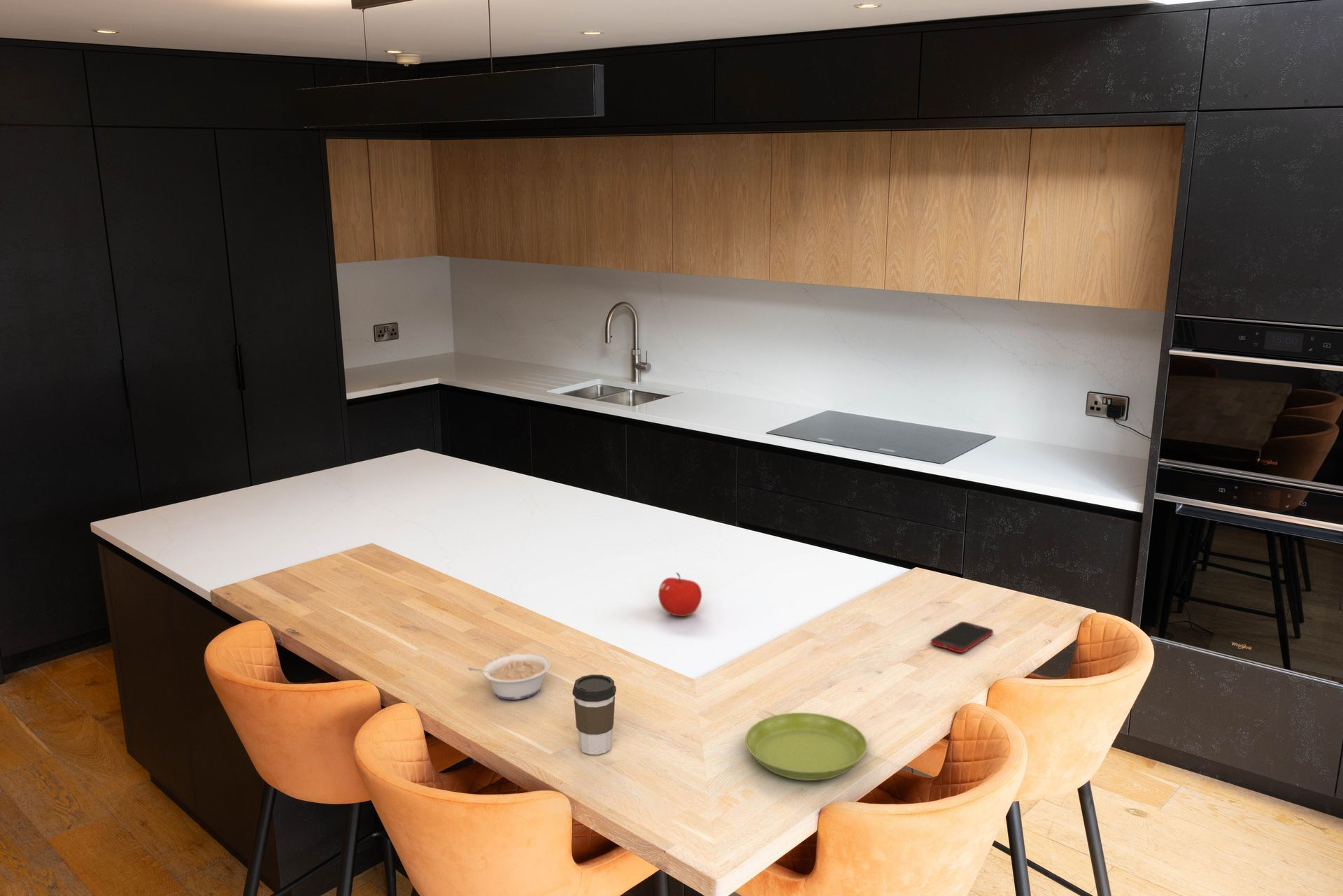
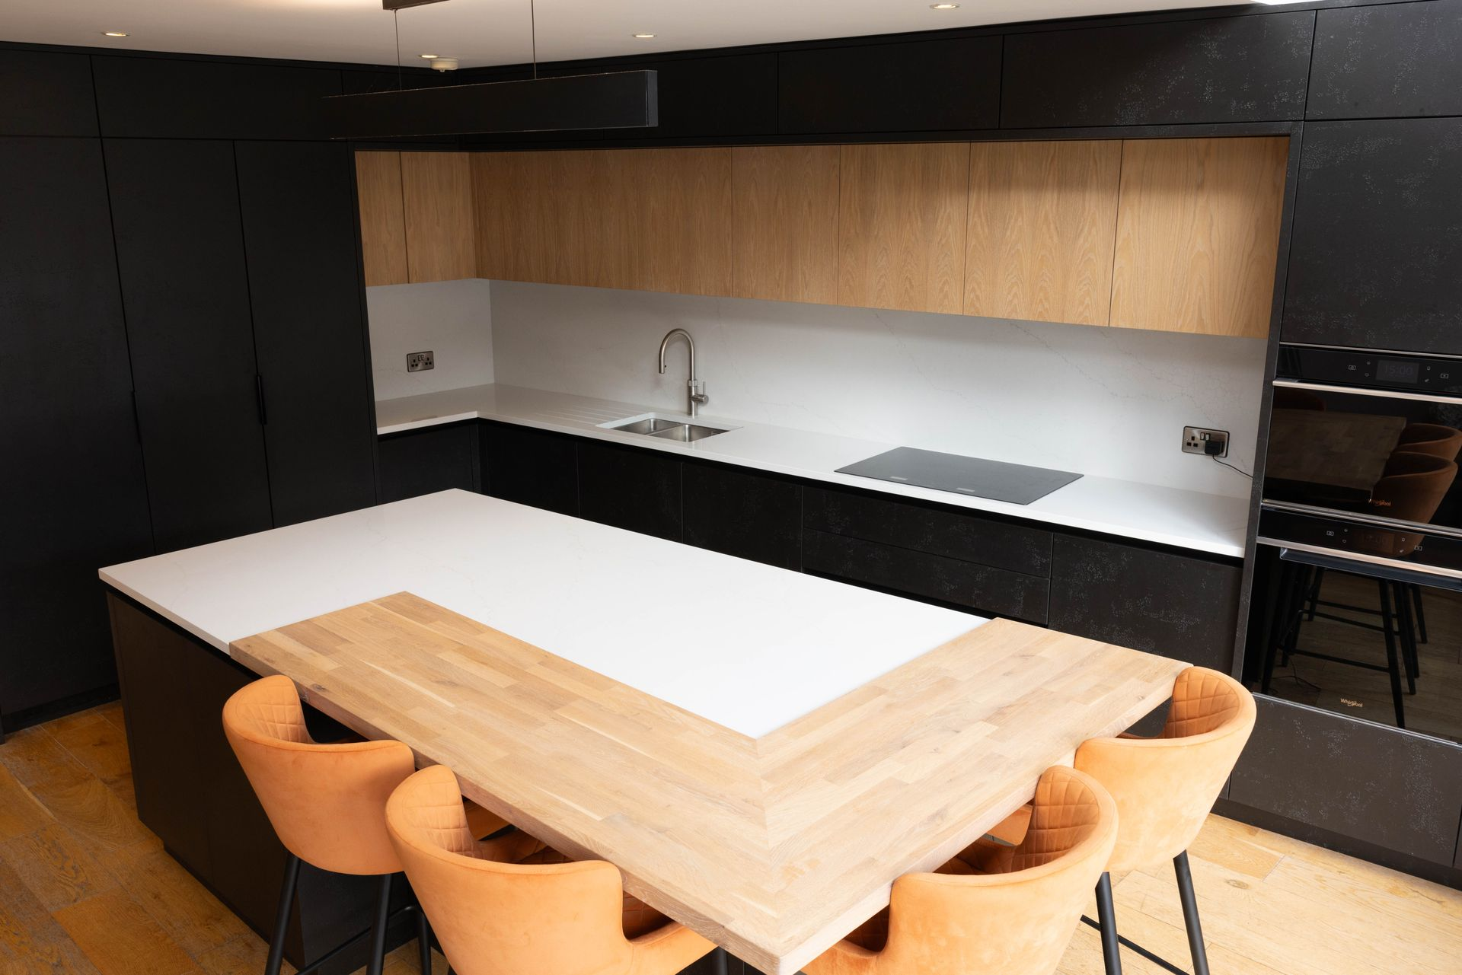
- coffee cup (595, 715)
- legume (515, 676)
- saucer (805, 748)
- fruit (680, 594)
- cell phone (962, 637)
